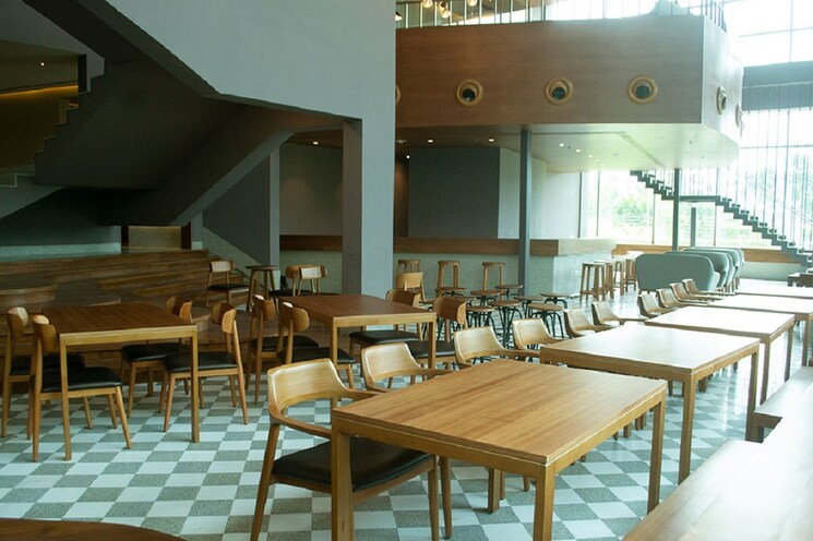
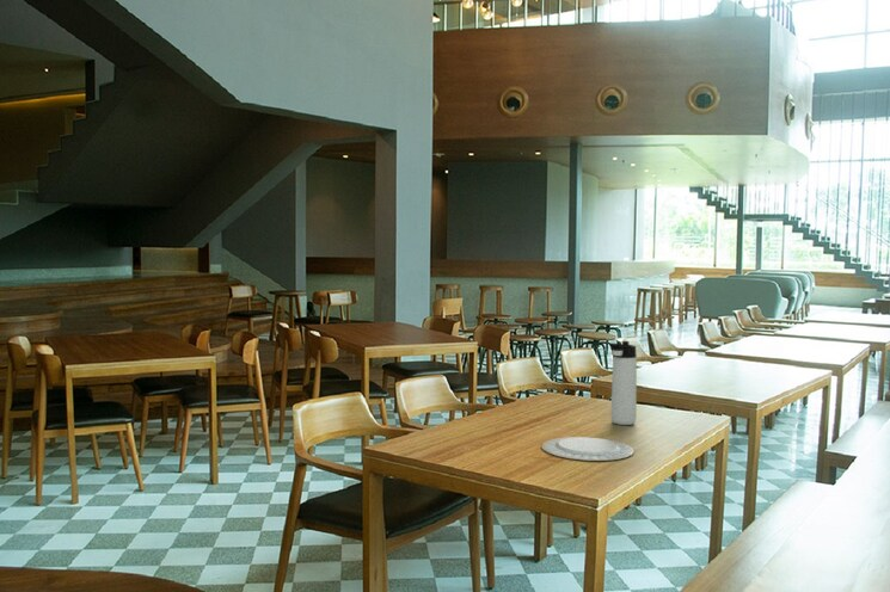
+ thermos bottle (621, 382)
+ chinaware (587, 446)
